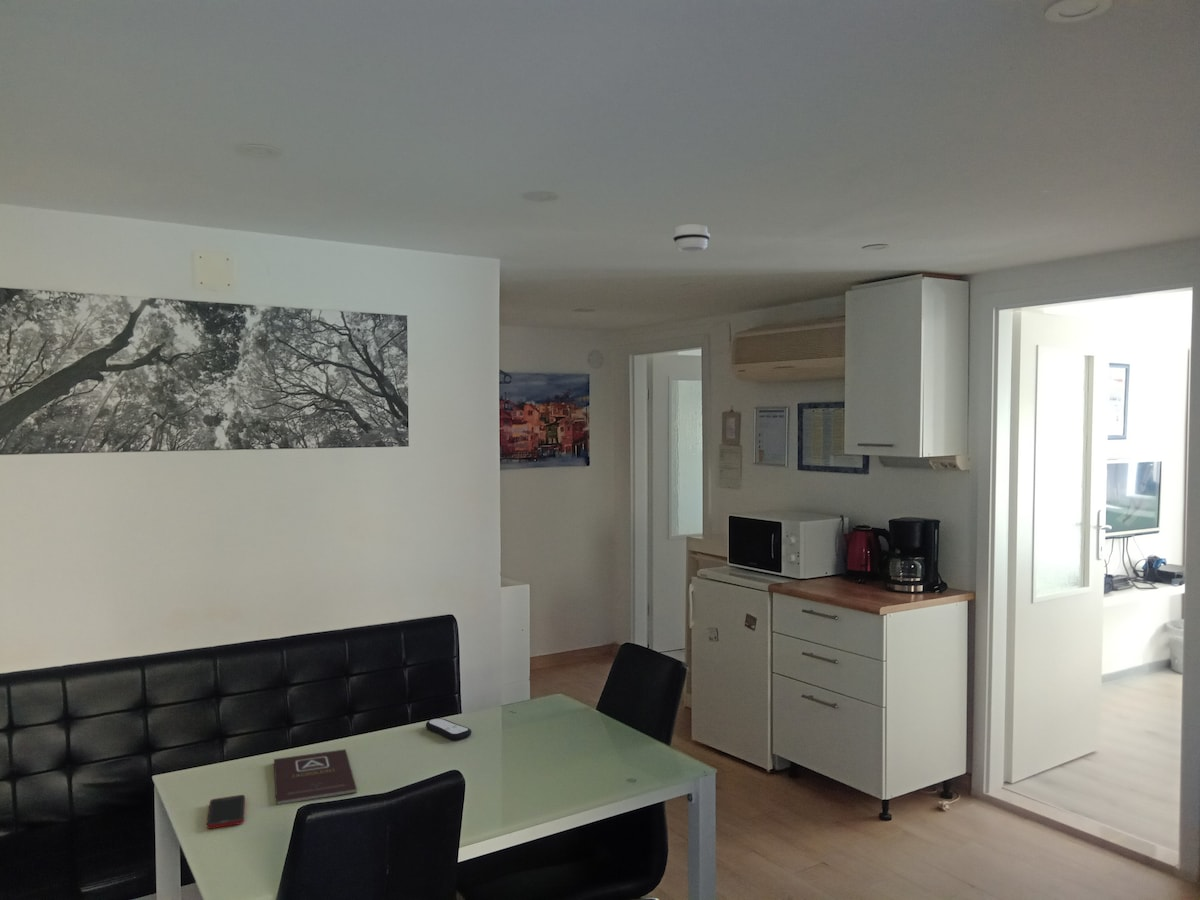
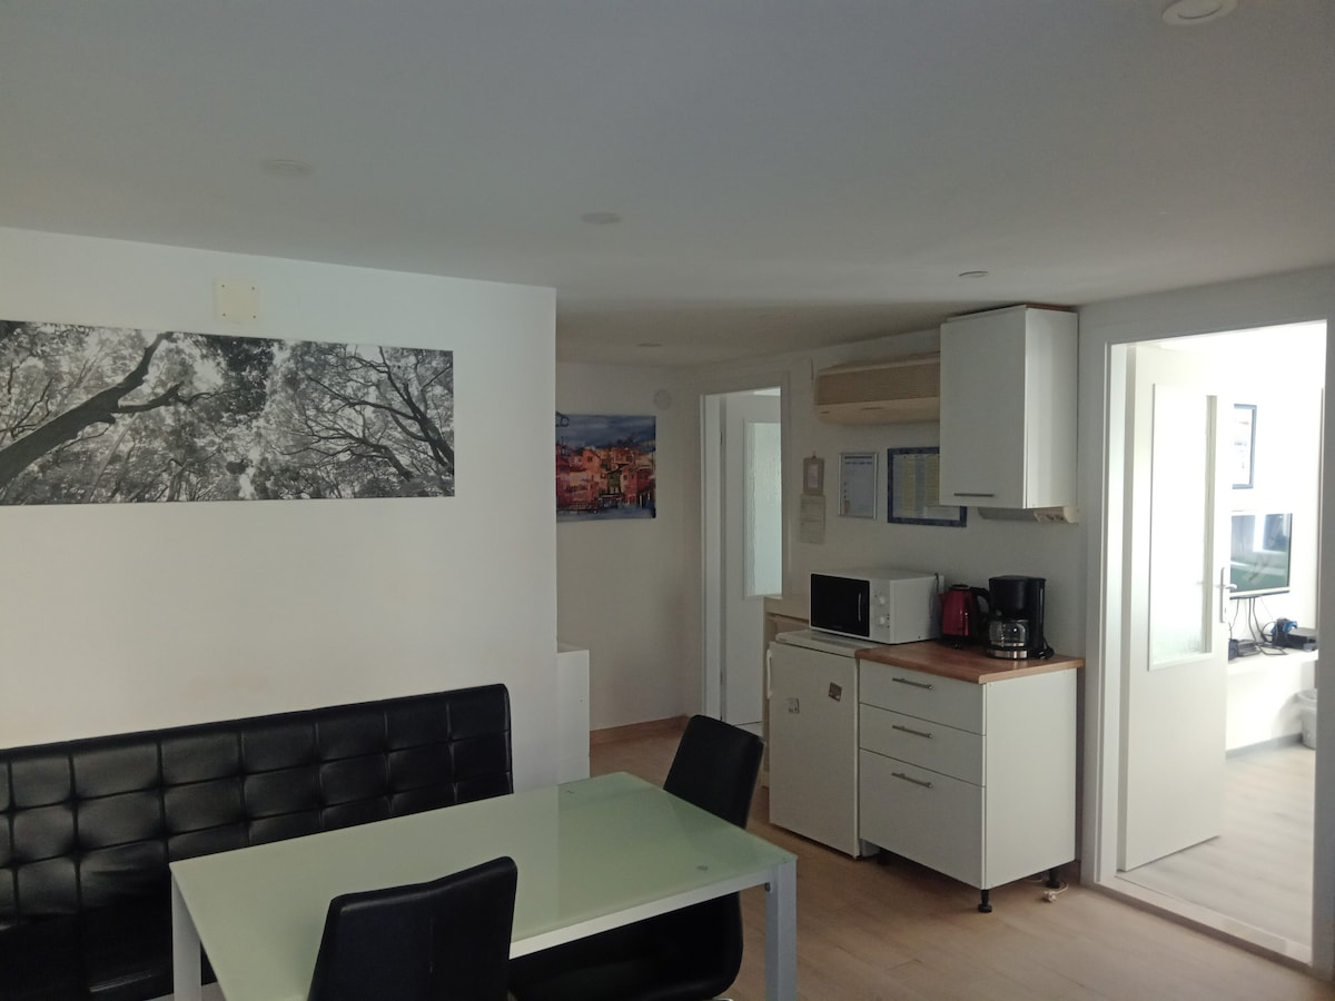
- remote control (447, 728)
- book (313, 775)
- smoke detector (691, 238)
- cell phone (226, 811)
